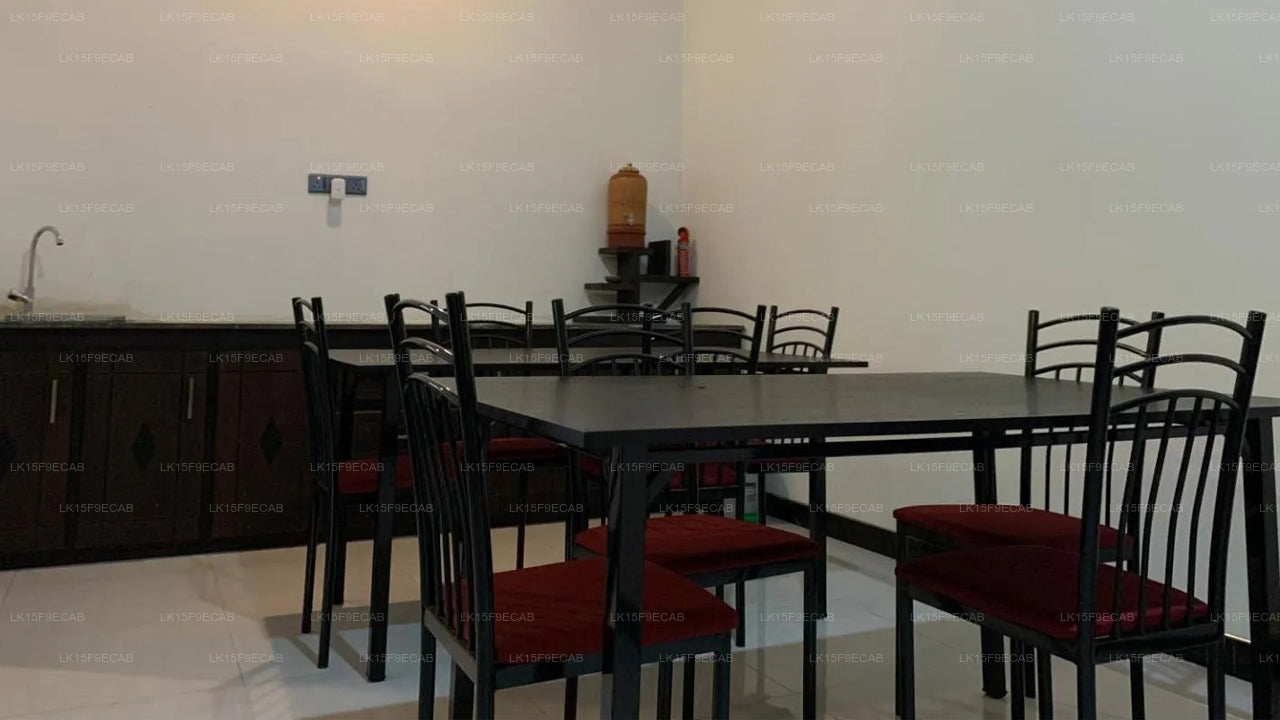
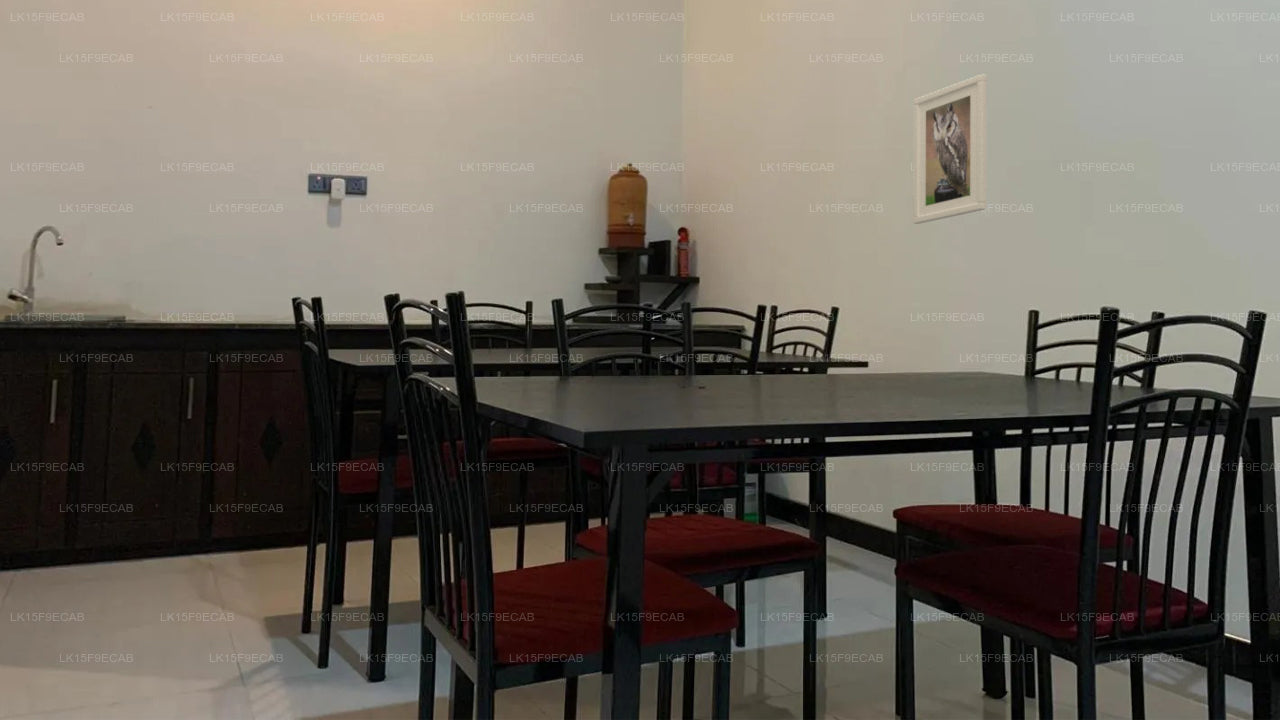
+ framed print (948, 152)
